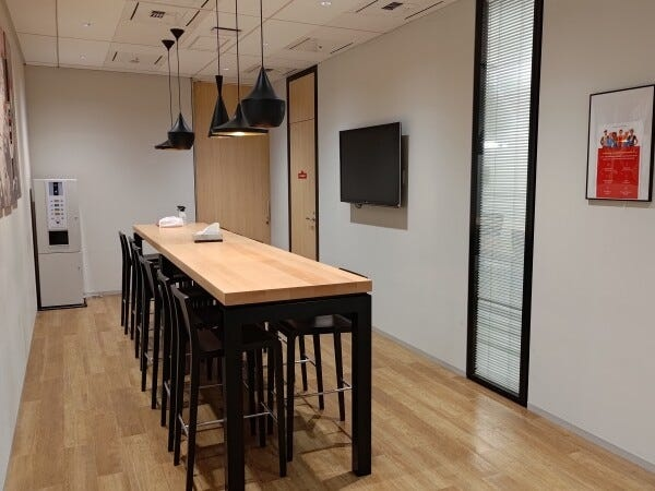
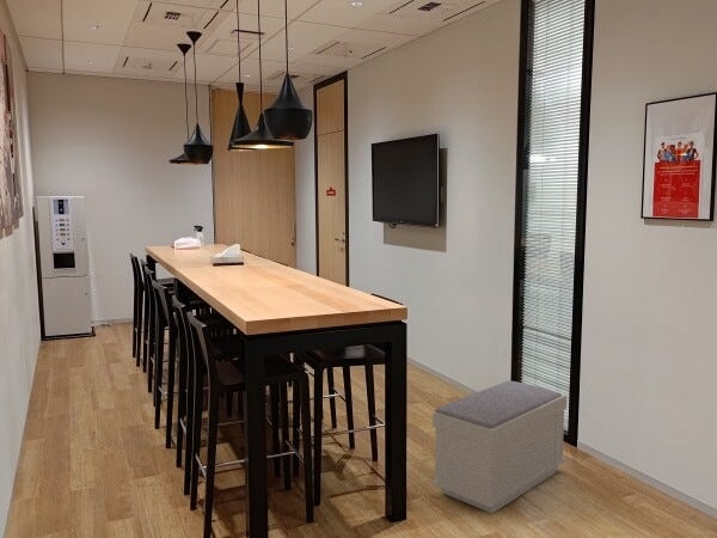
+ bench (501, 440)
